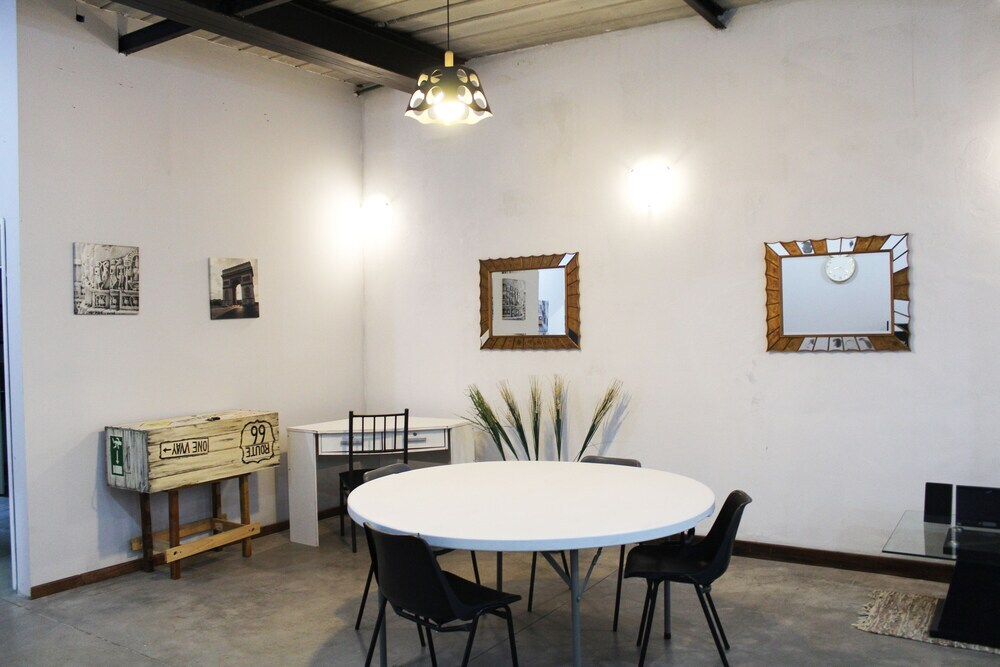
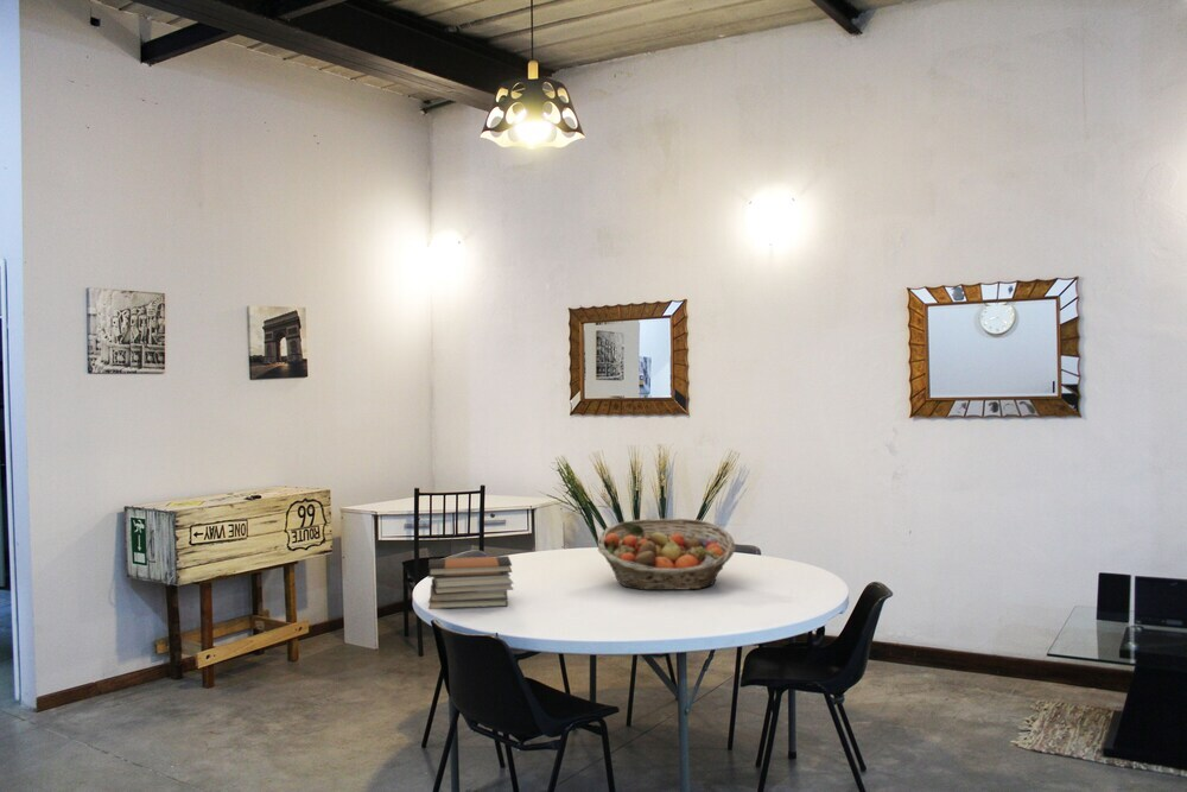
+ book stack (470, 582)
+ fruit basket (666, 553)
